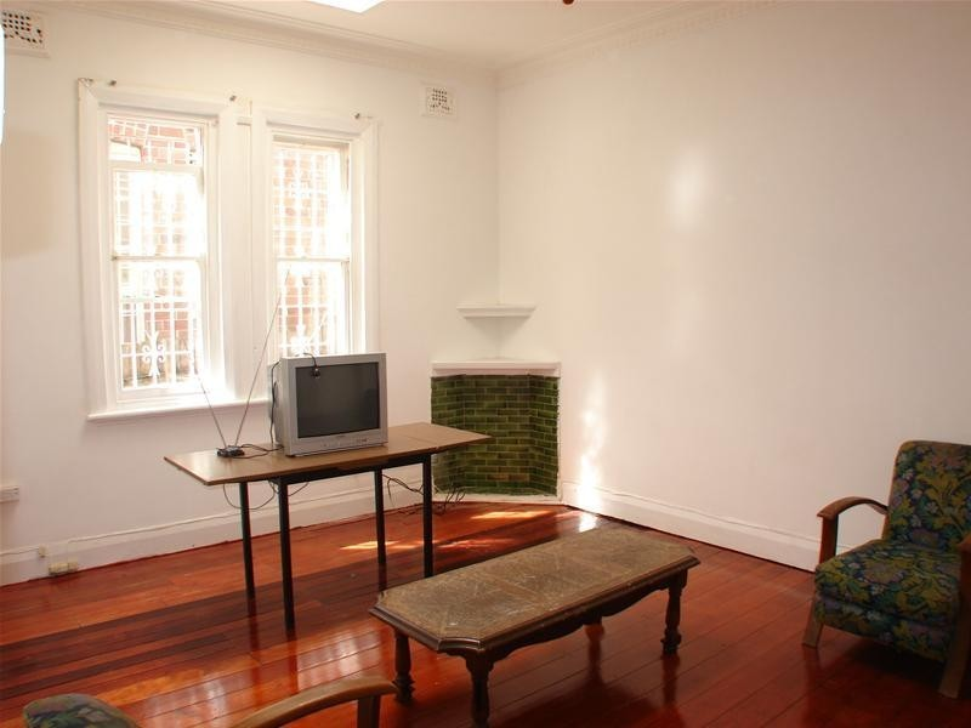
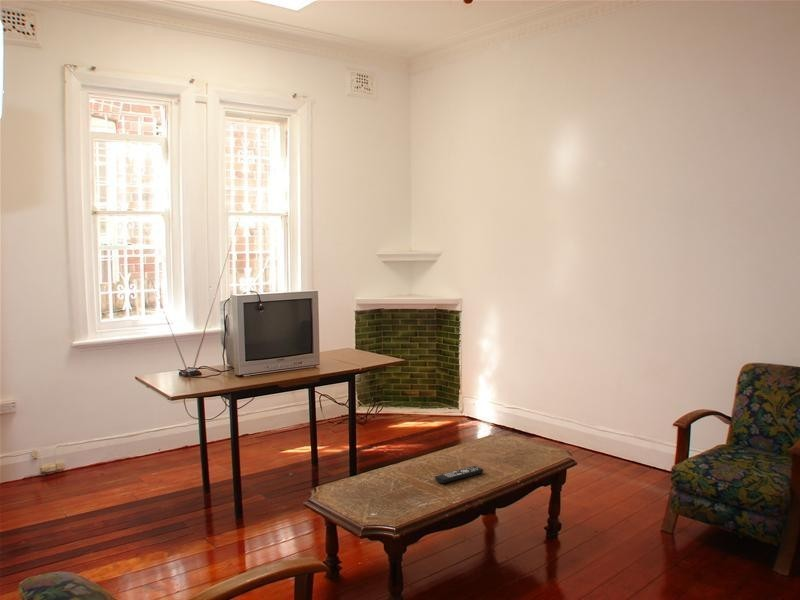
+ remote control (459, 474)
